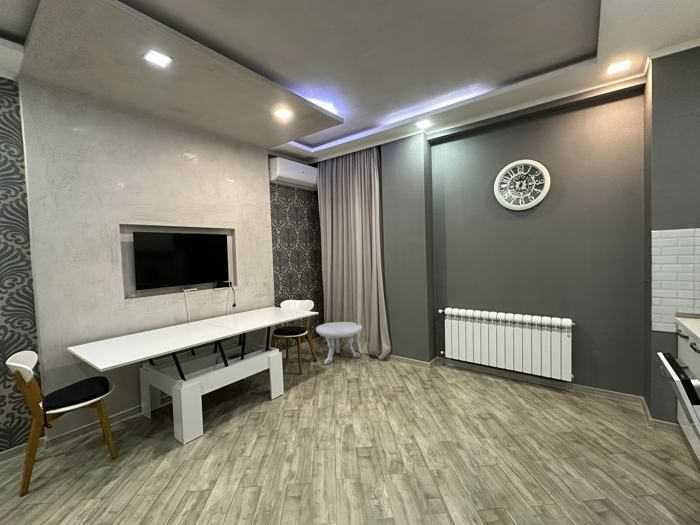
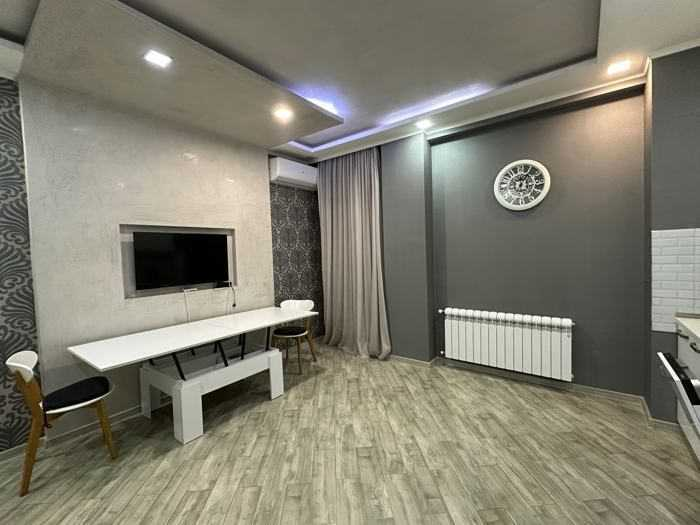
- side table (338, 342)
